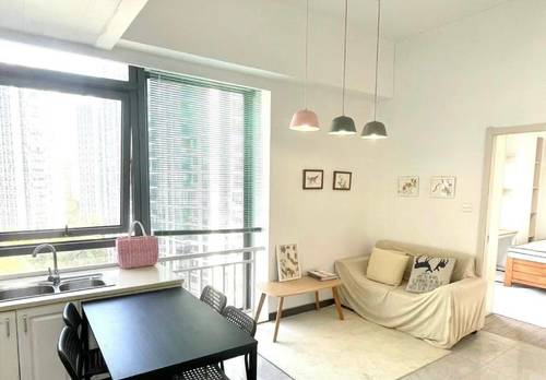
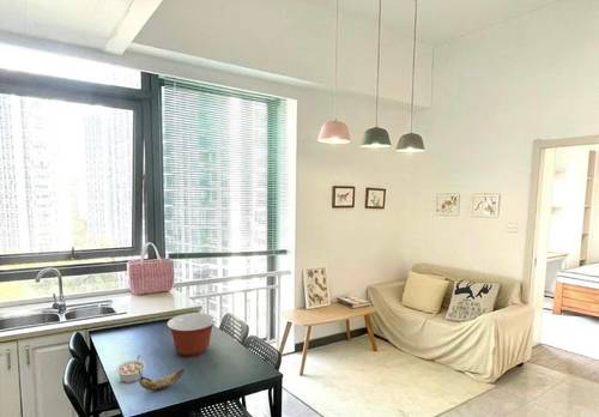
+ mixing bowl (192, 336)
+ legume (131, 370)
+ banana (163, 377)
